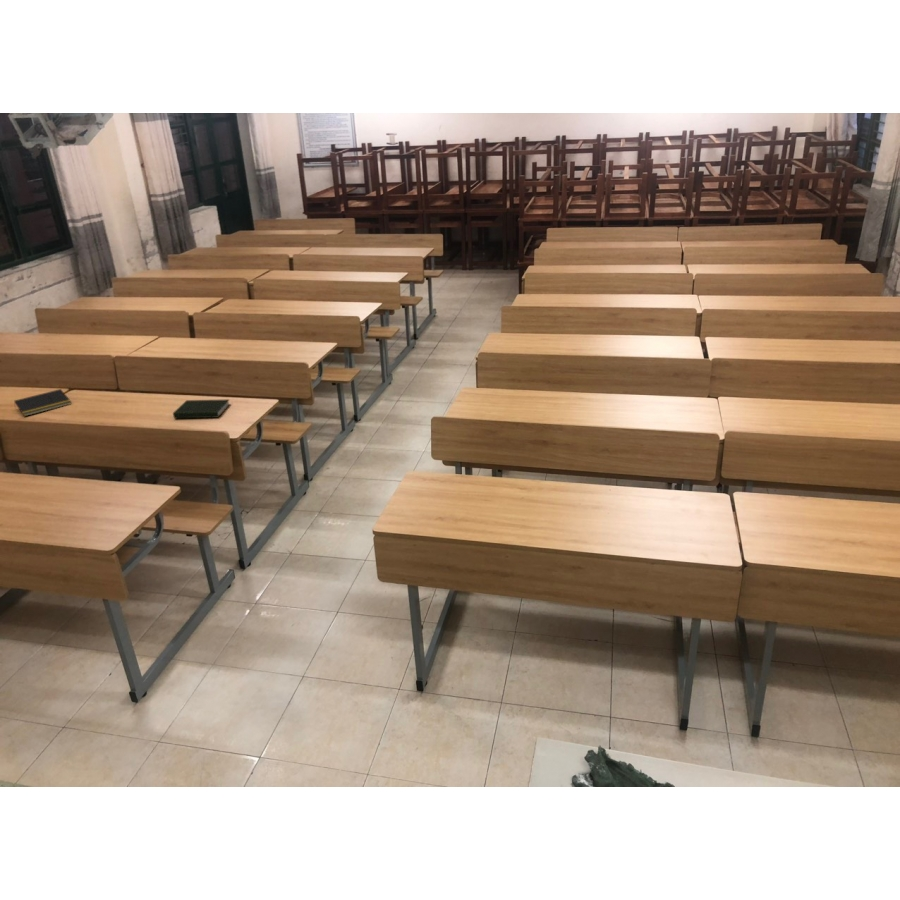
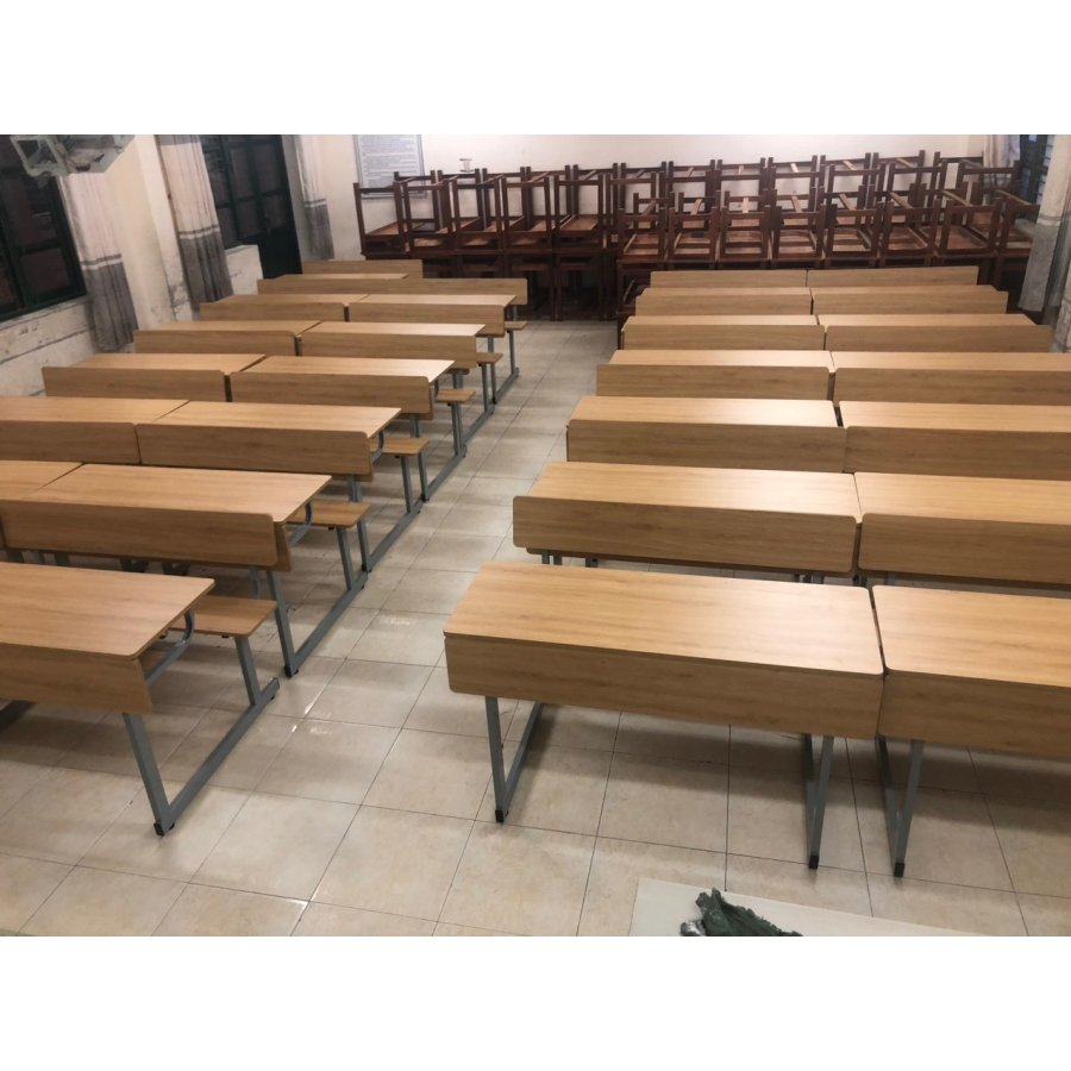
- notepad (43, 402)
- book (202, 408)
